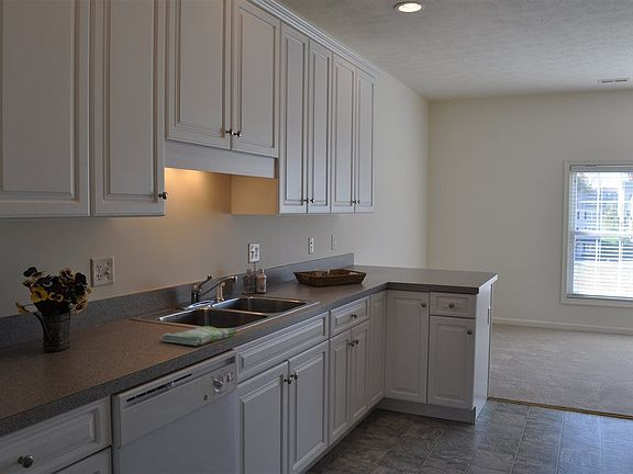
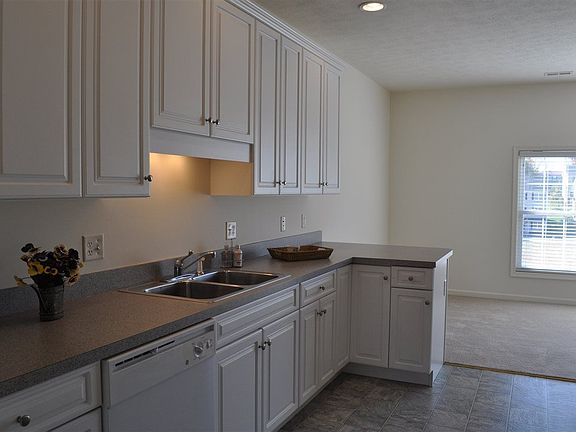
- dish towel (199, 332)
